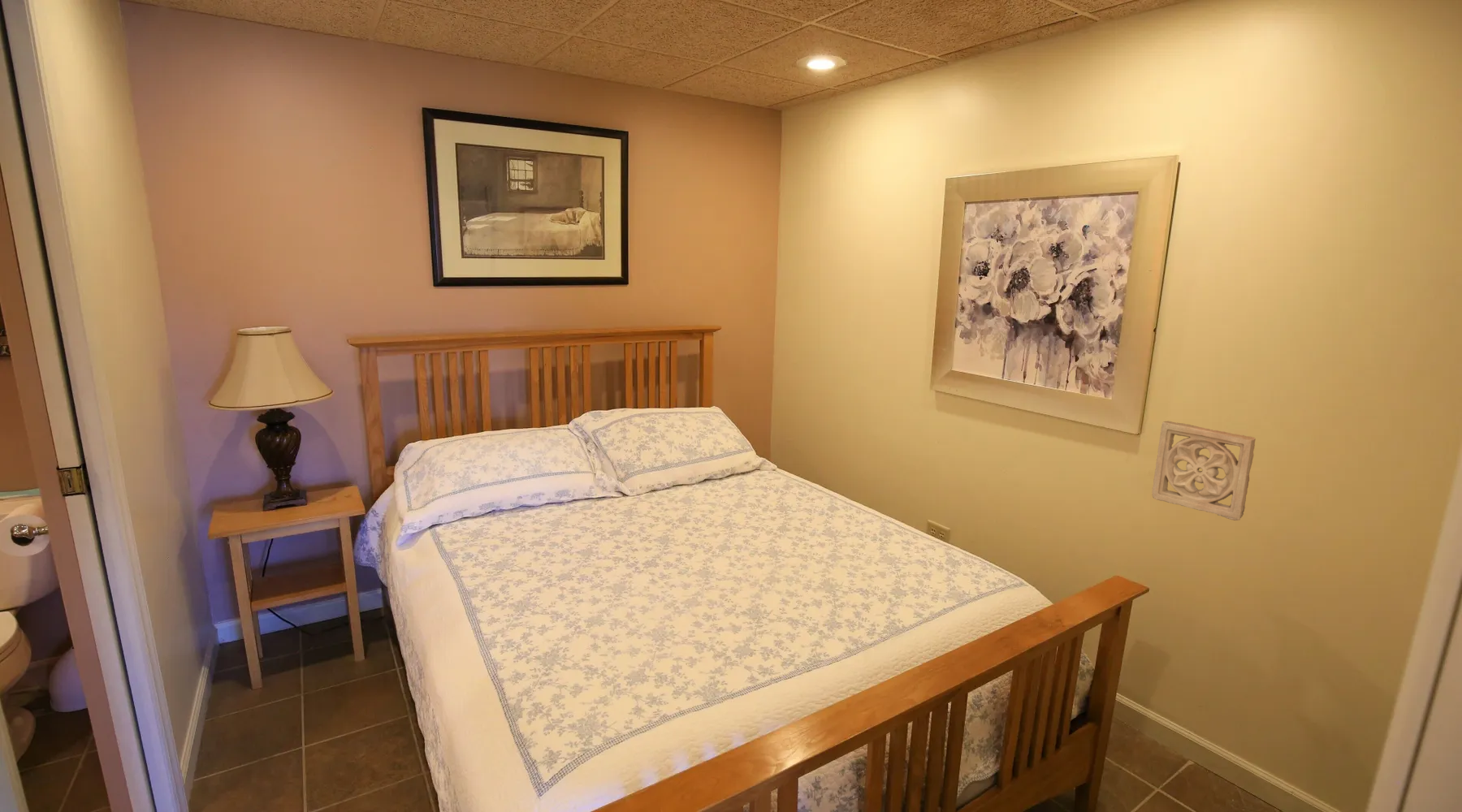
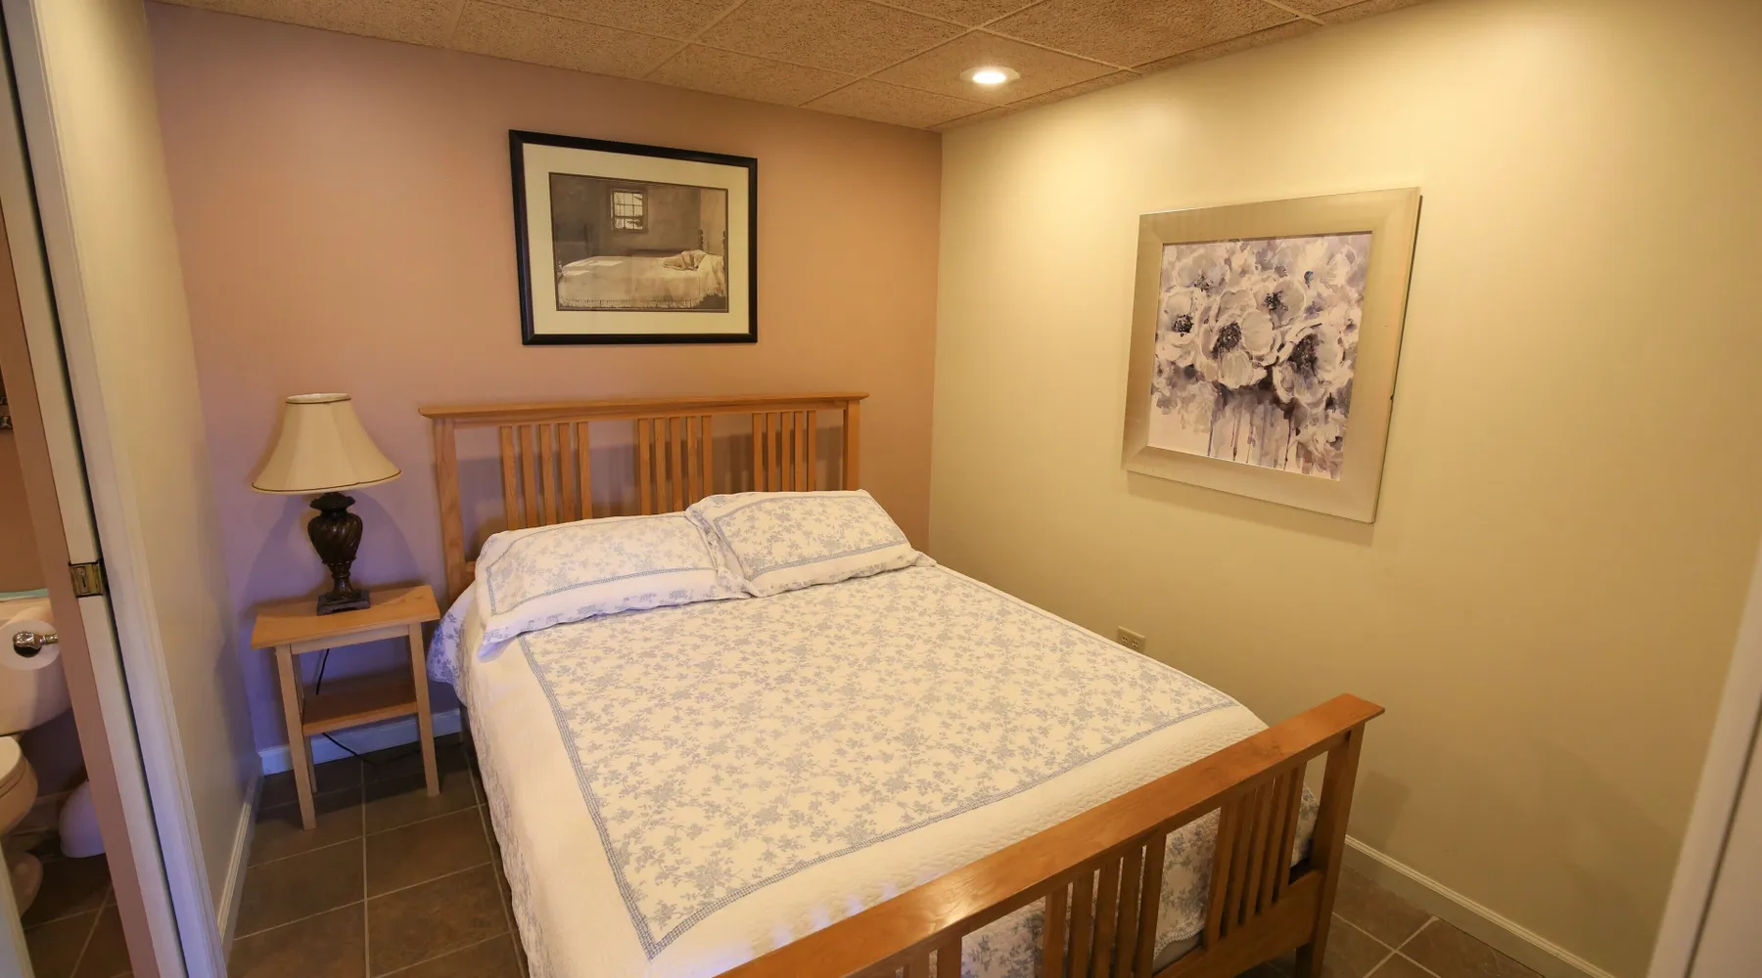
- wall ornament (1200, 468)
